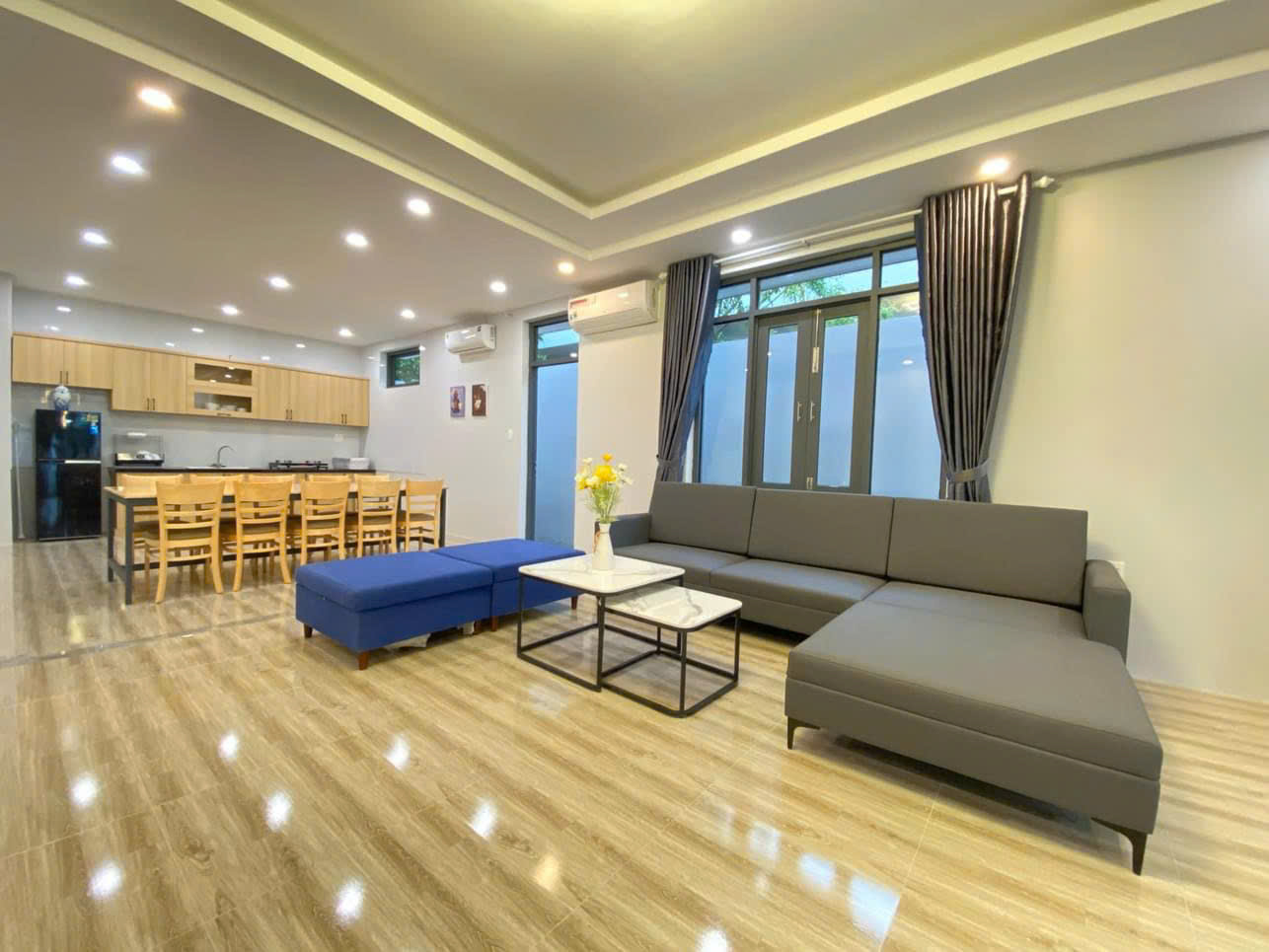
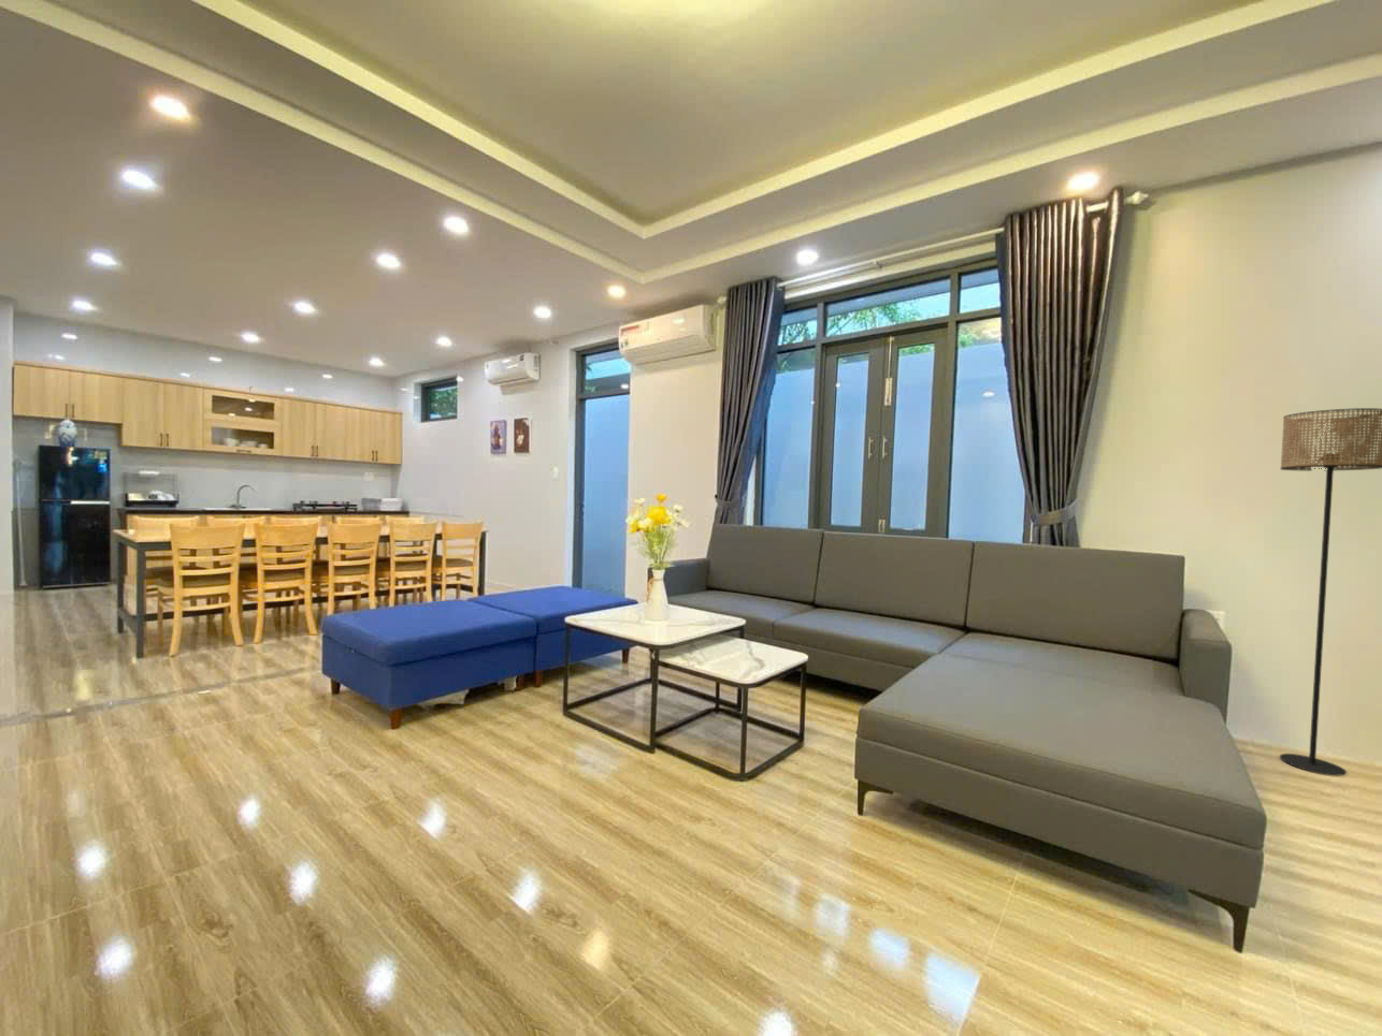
+ floor lamp (1322, 591)
